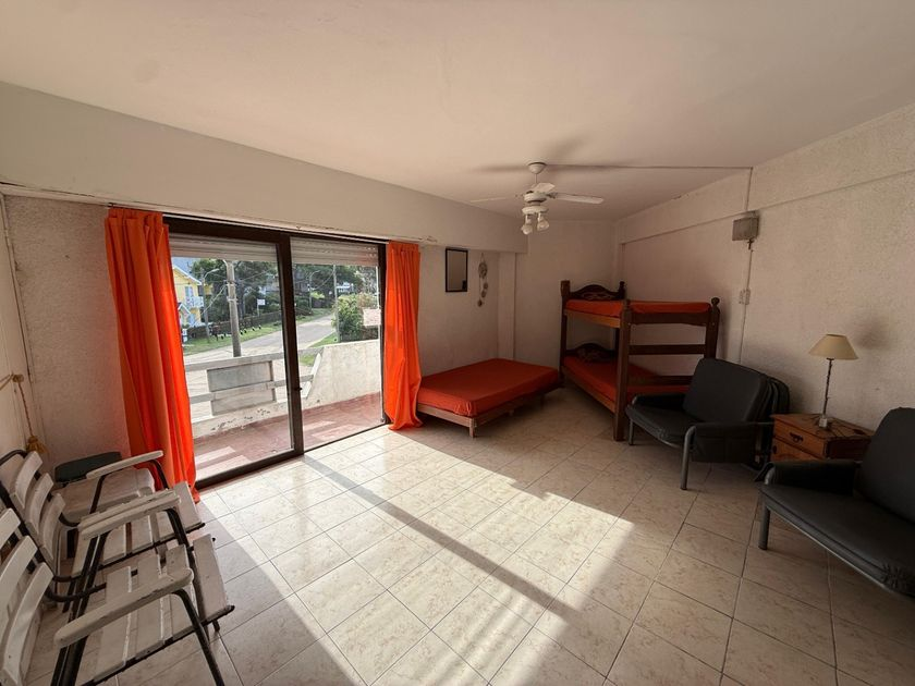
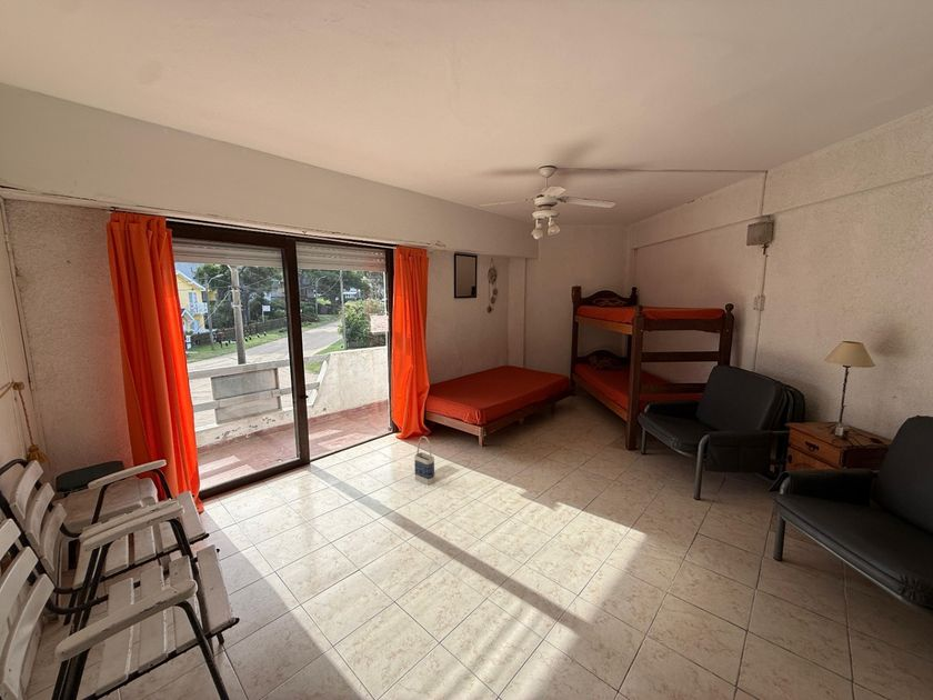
+ bag (424, 458)
